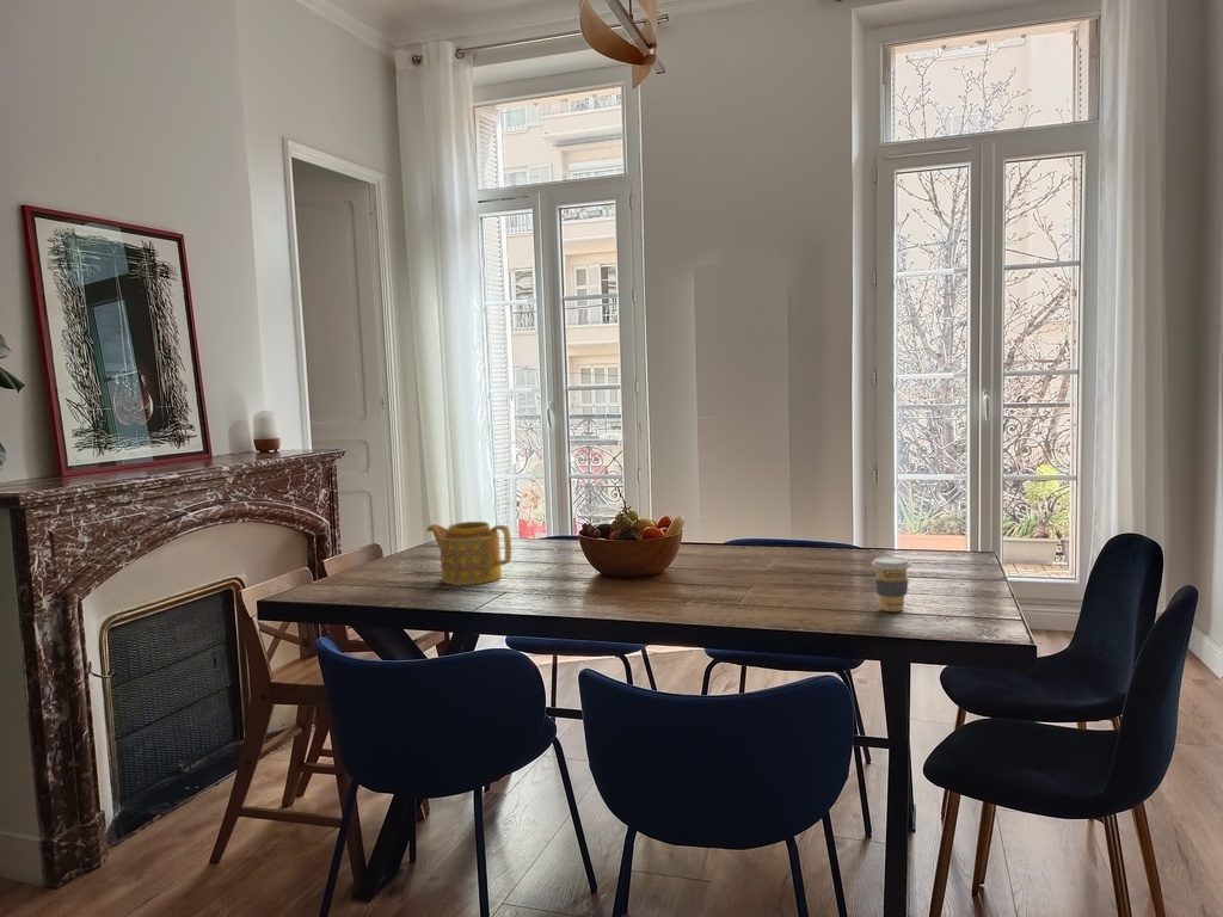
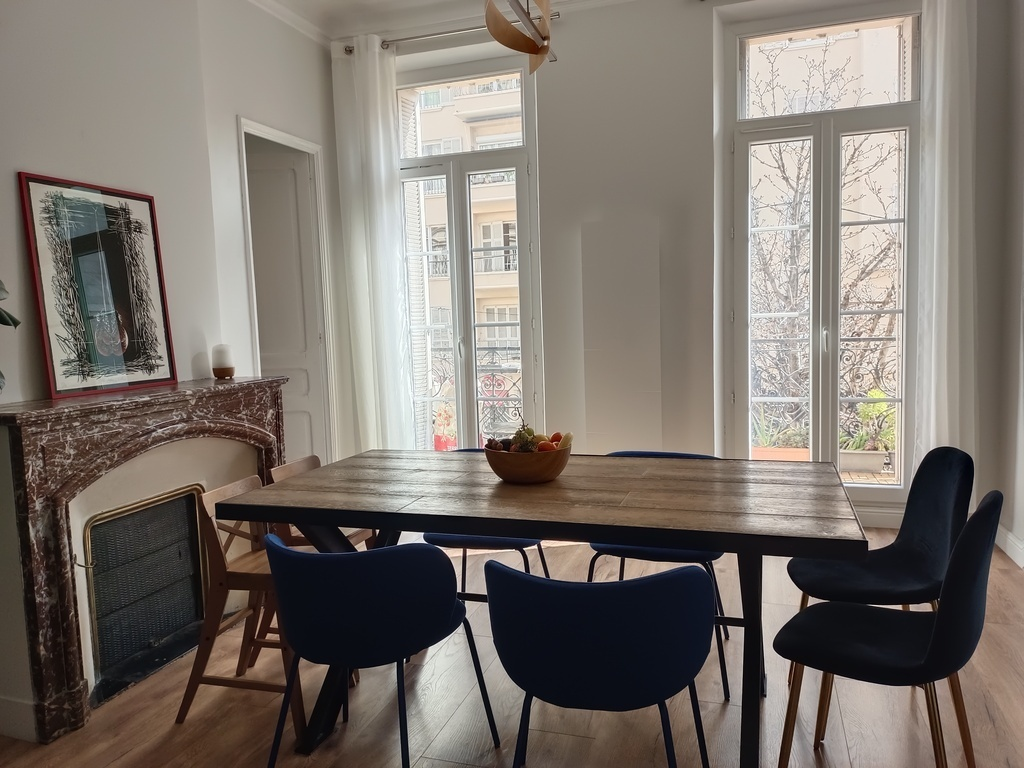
- coffee cup (891, 584)
- teapot (468, 550)
